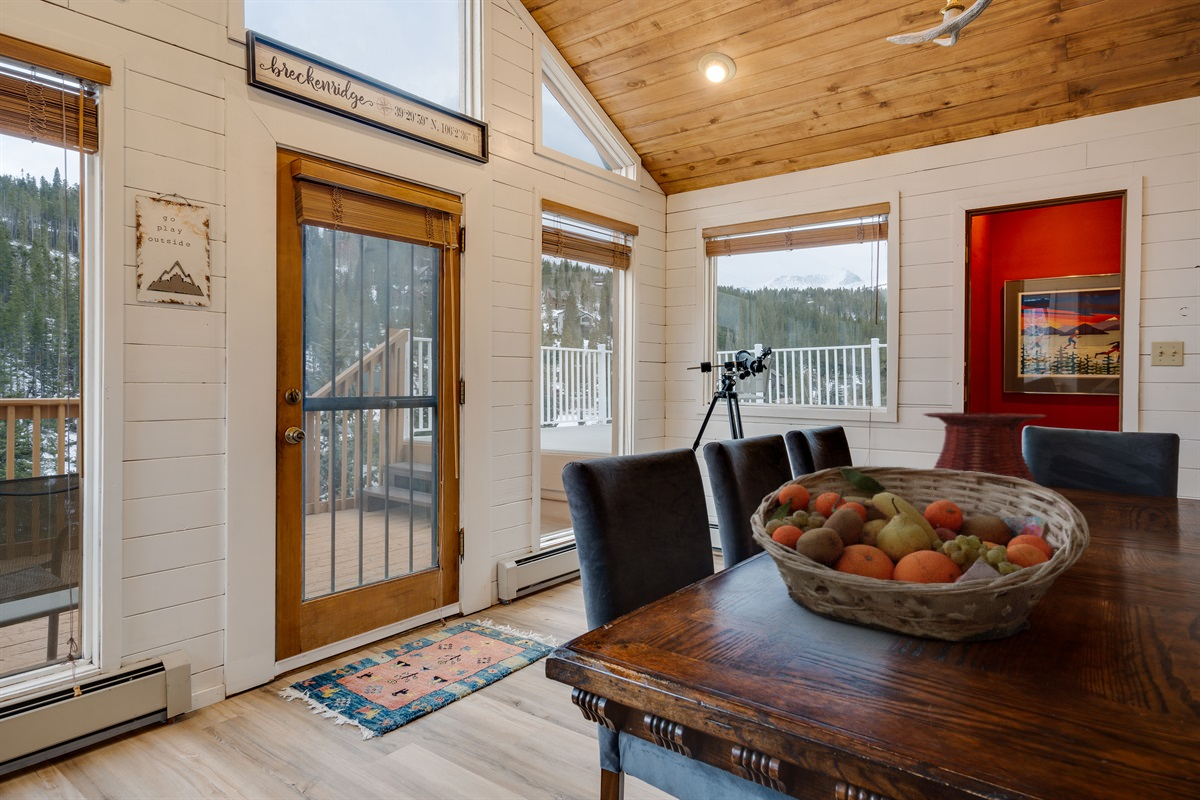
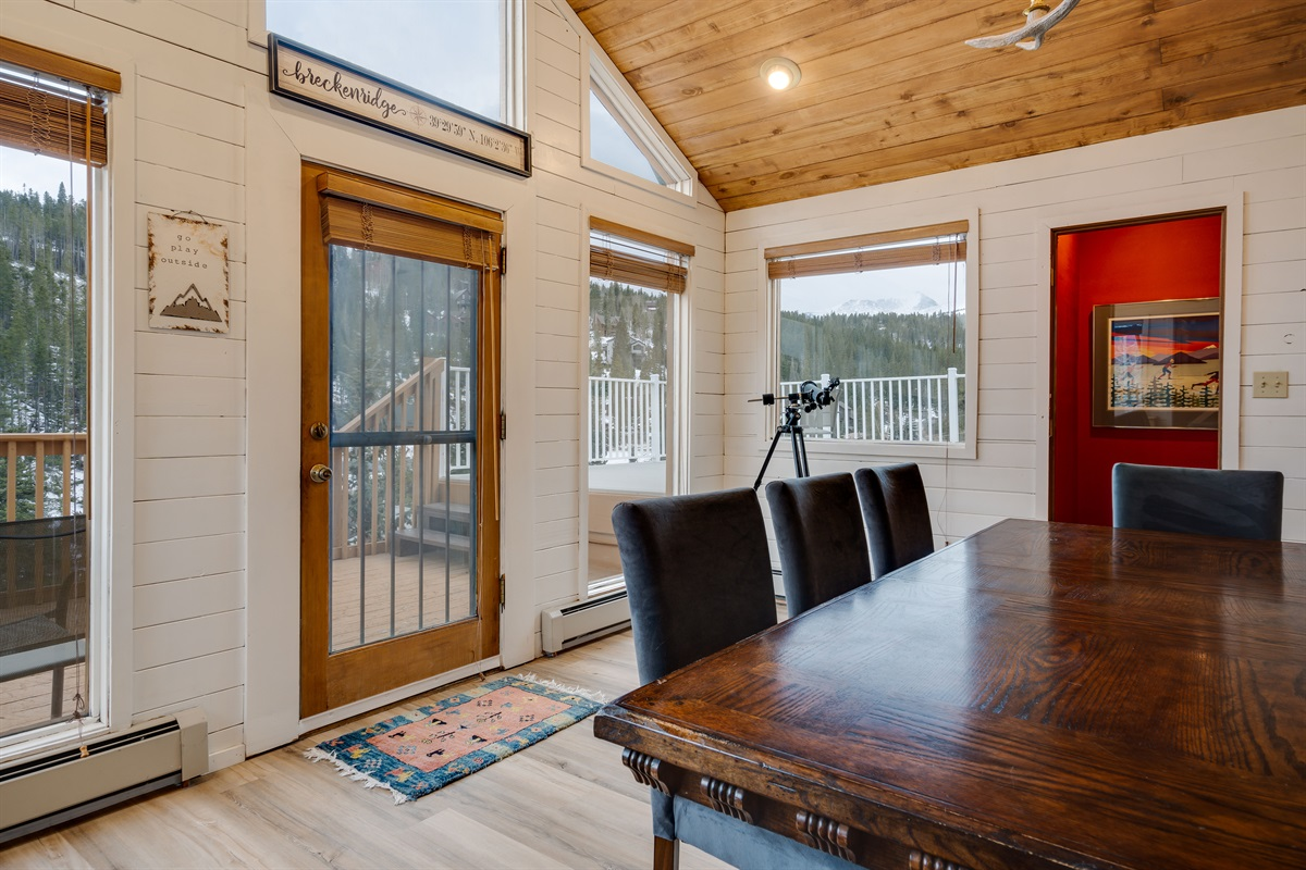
- fruit basket (901, 540)
- vase (984, 472)
